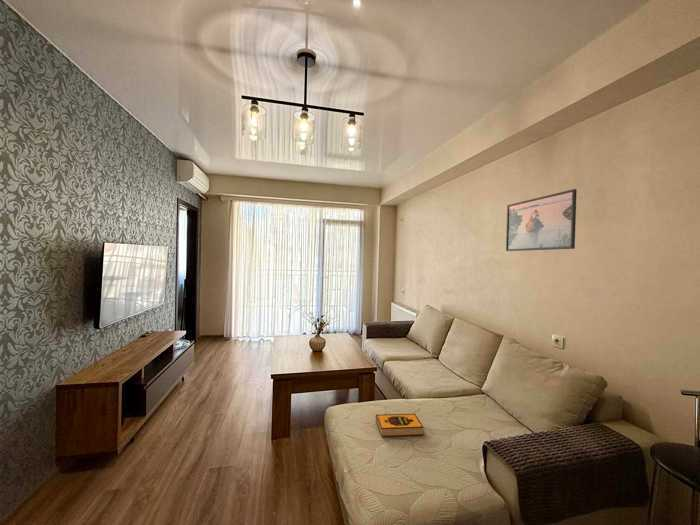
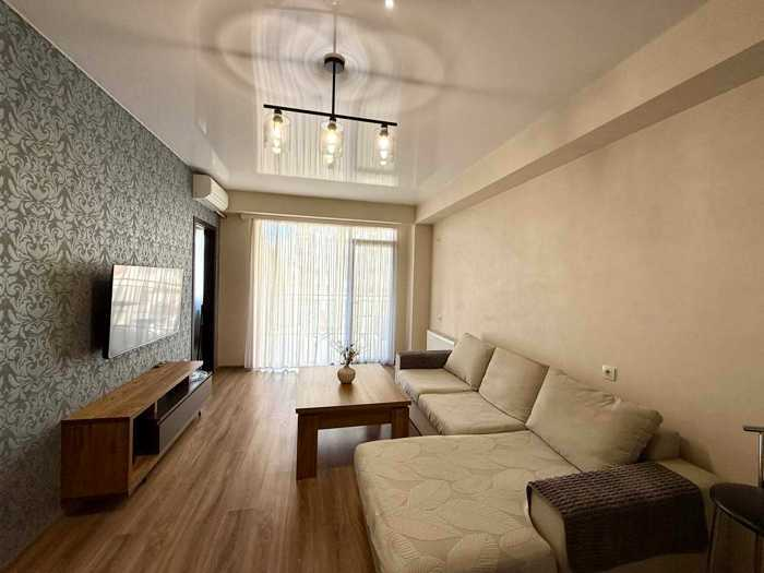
- hardback book (398, 423)
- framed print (536, 224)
